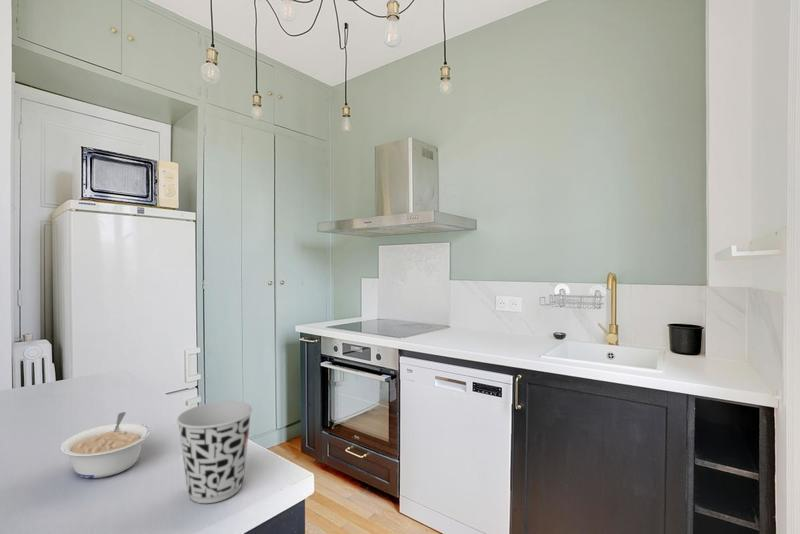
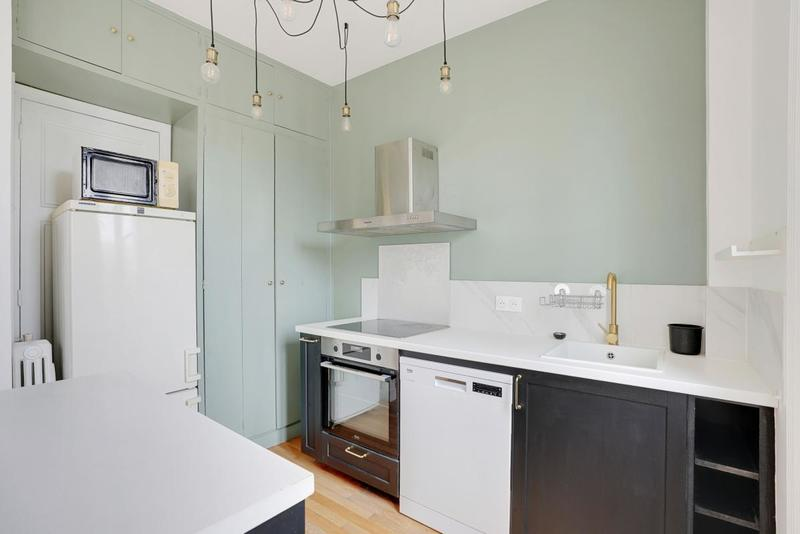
- legume (106, 447)
- cup (216, 450)
